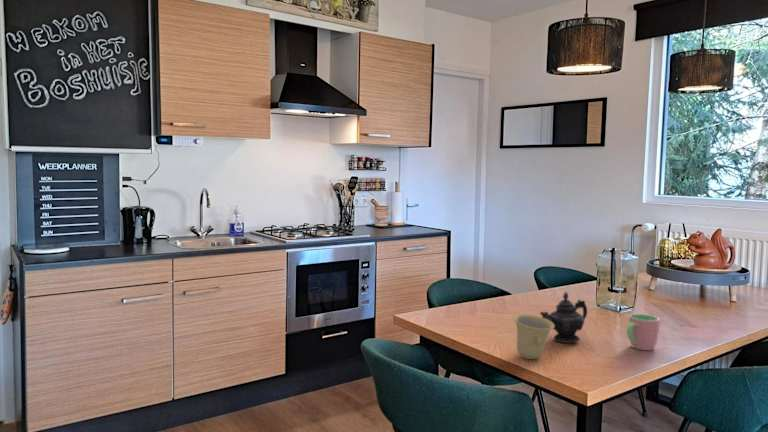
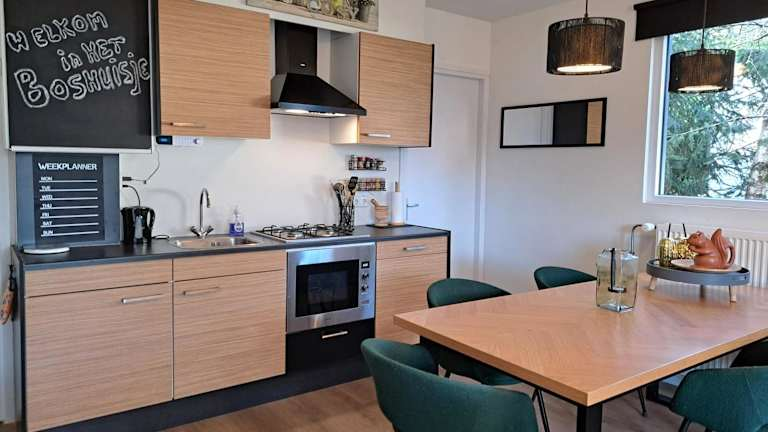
- cup (640, 332)
- cup (533, 338)
- teapot (564, 316)
